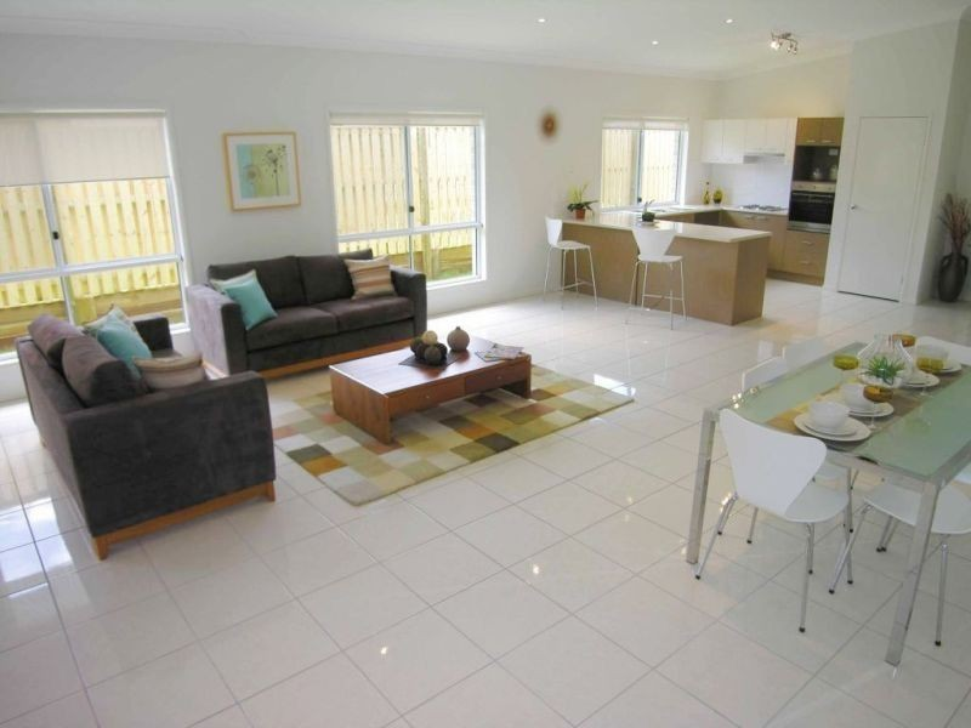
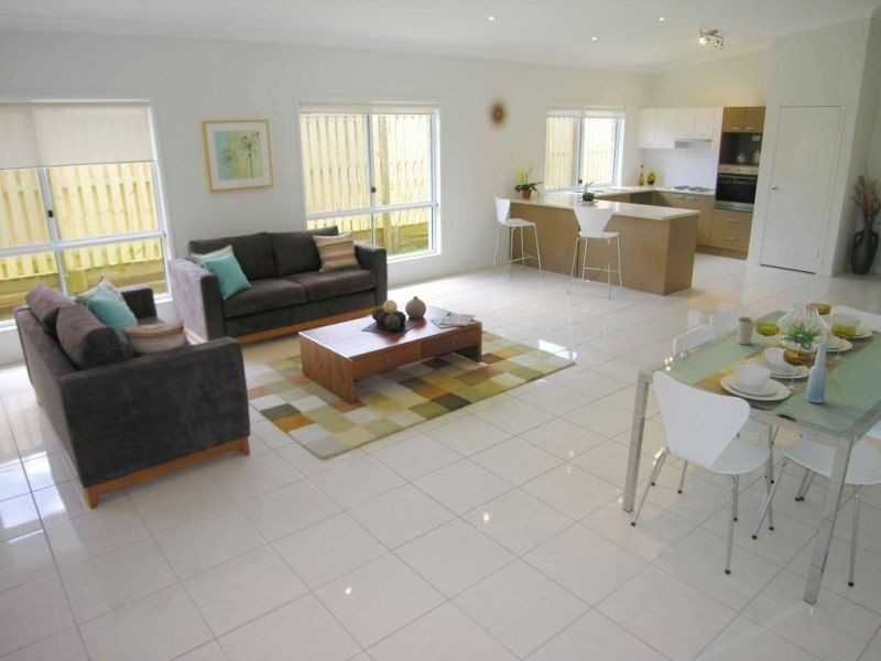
+ bottle (818, 372)
+ cup (744, 330)
